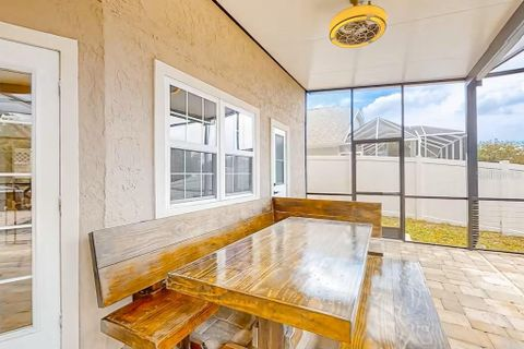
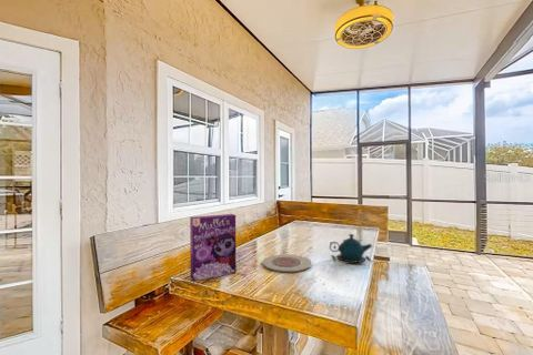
+ cereal box (213, 245)
+ plate (286, 262)
+ teapot (350, 245)
